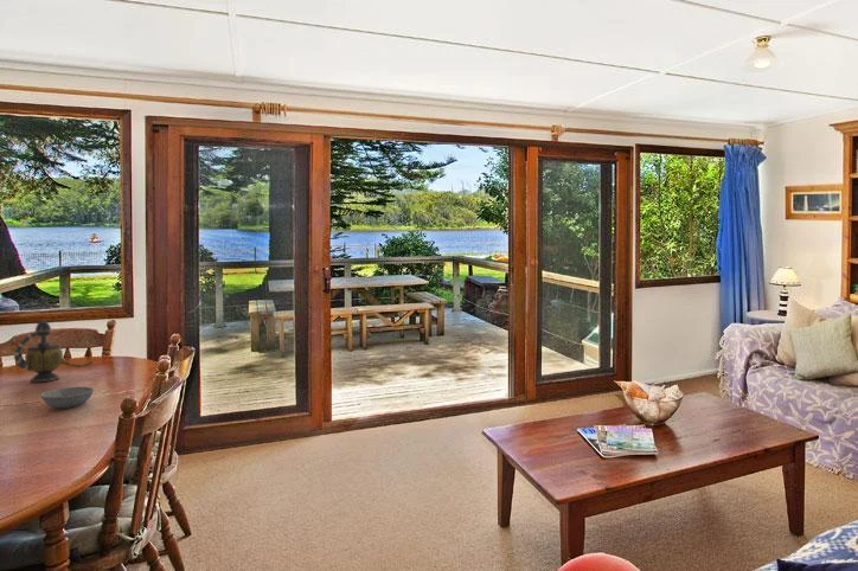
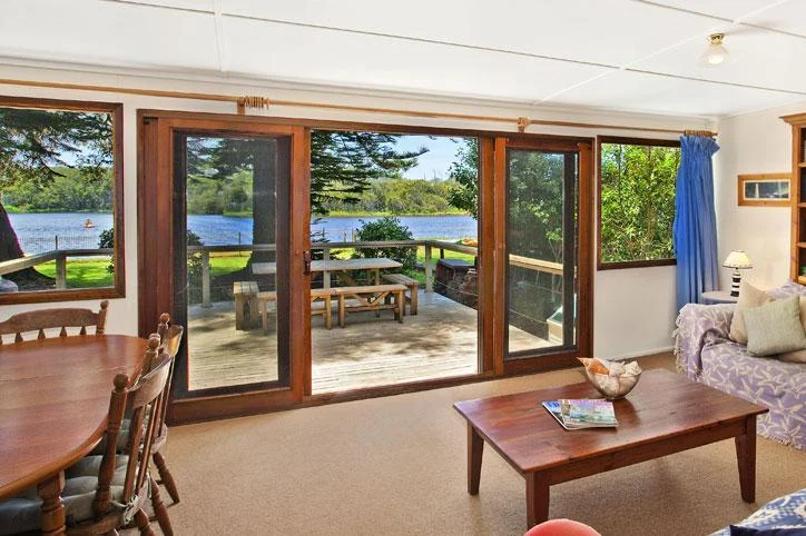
- teapot (55, 348)
- bowl (68, 398)
